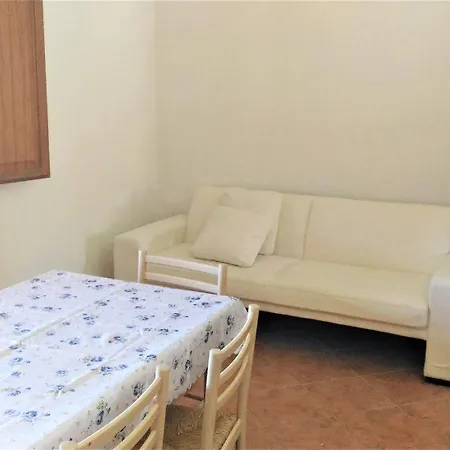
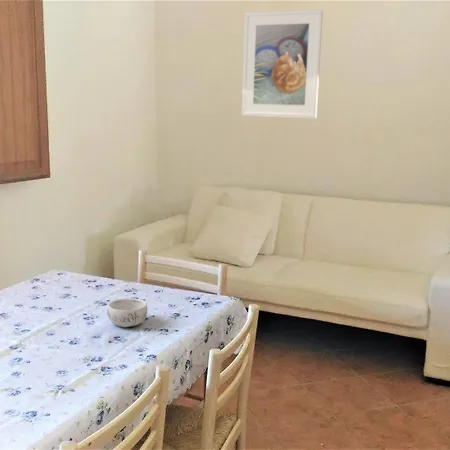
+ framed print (280, 64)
+ decorative bowl (129, 312)
